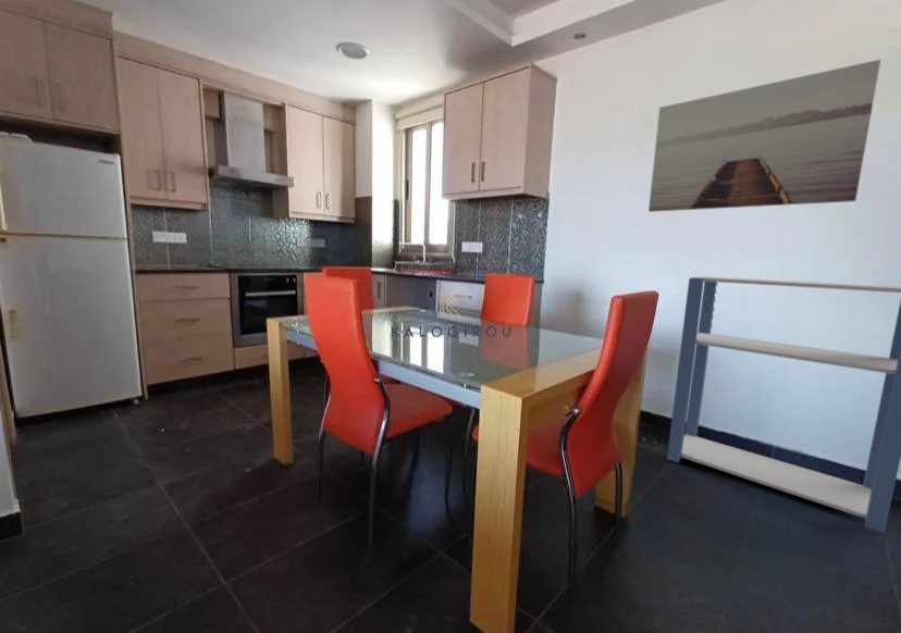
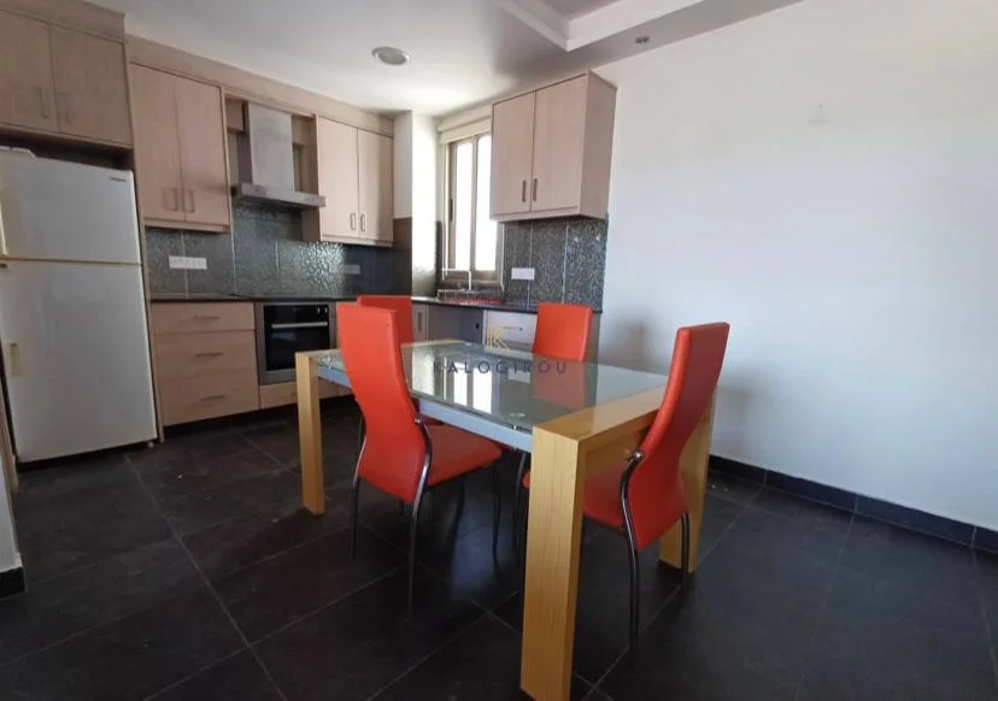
- shelving unit (782, 357)
- wall art (745, 148)
